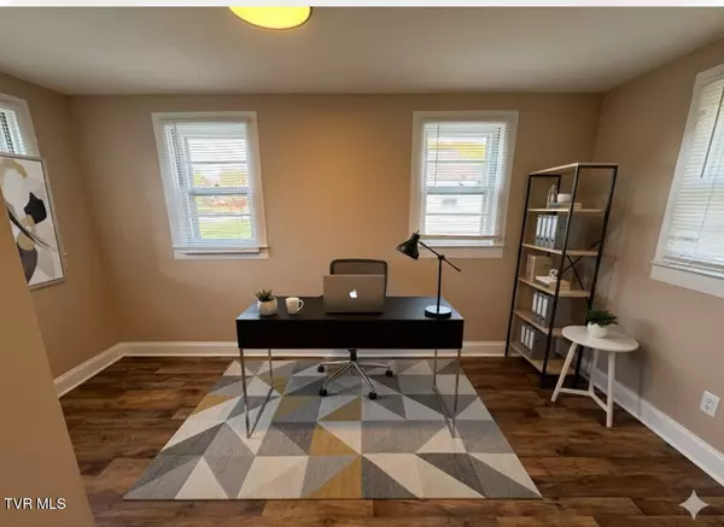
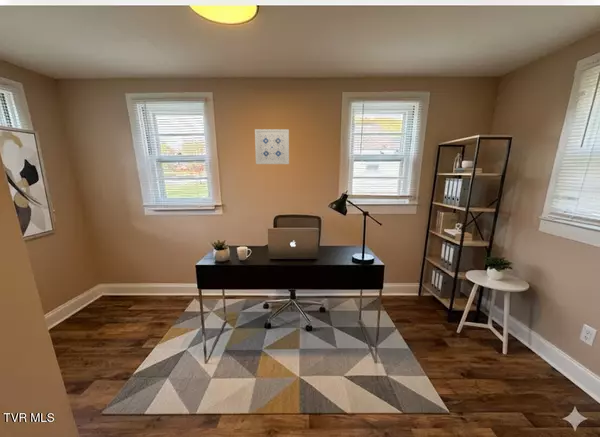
+ wall art (272, 147)
